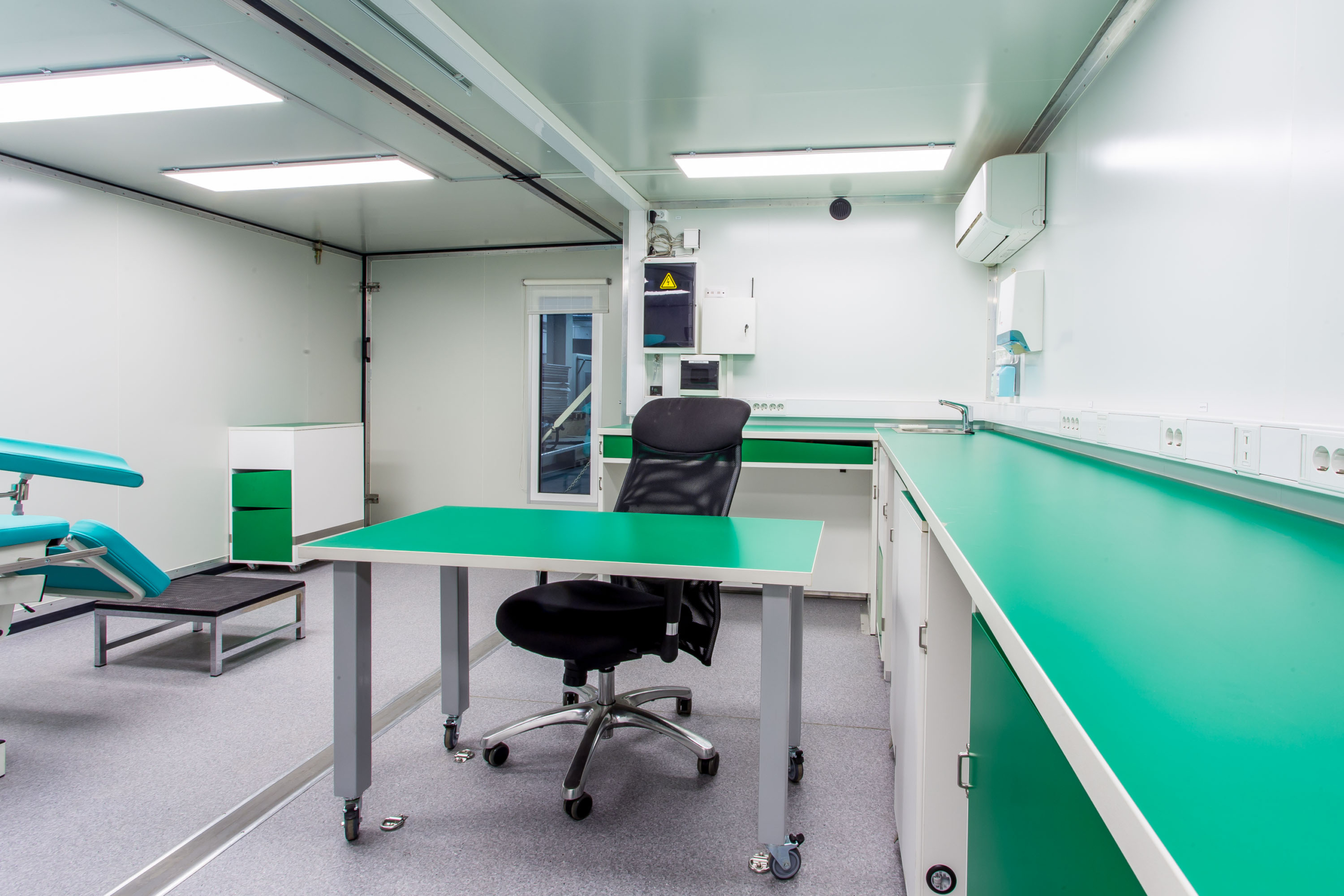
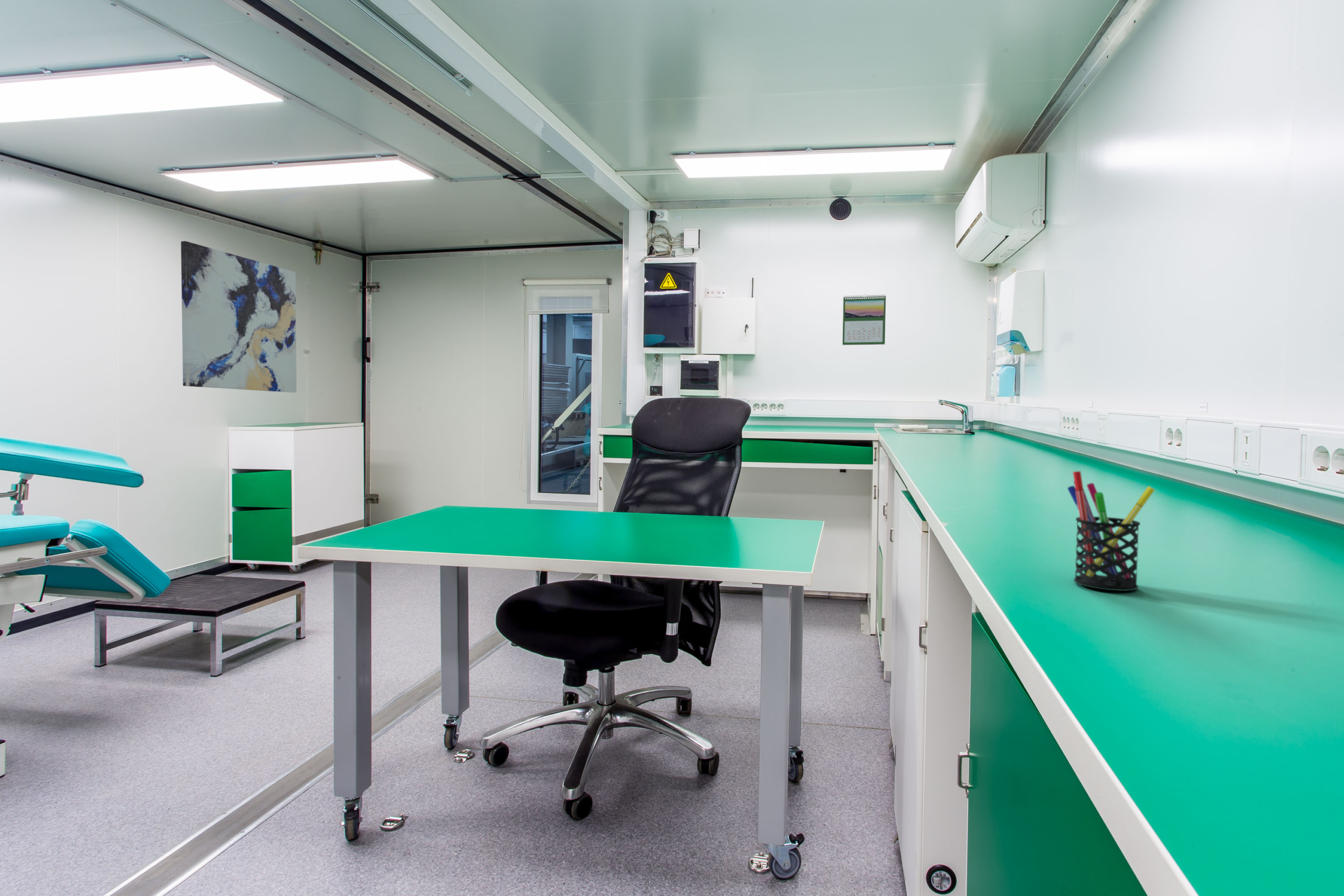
+ calendar (864, 319)
+ pen holder (1102, 529)
+ wall art (244, 324)
